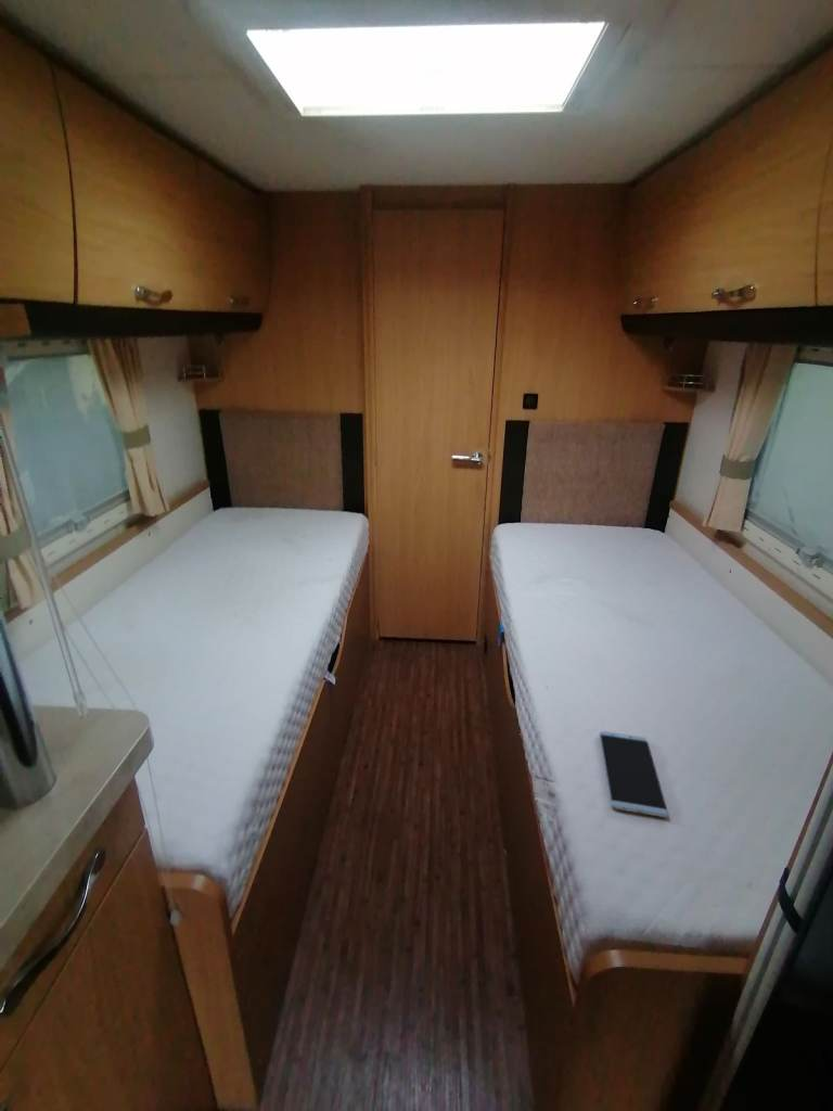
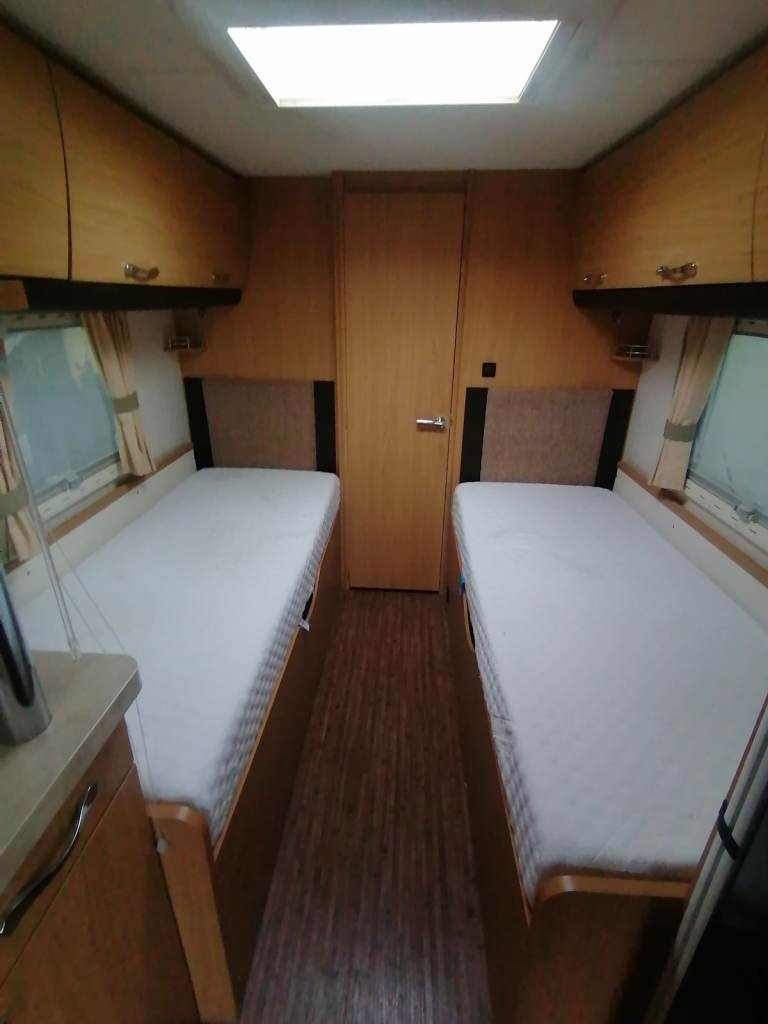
- smartphone (630, 769)
